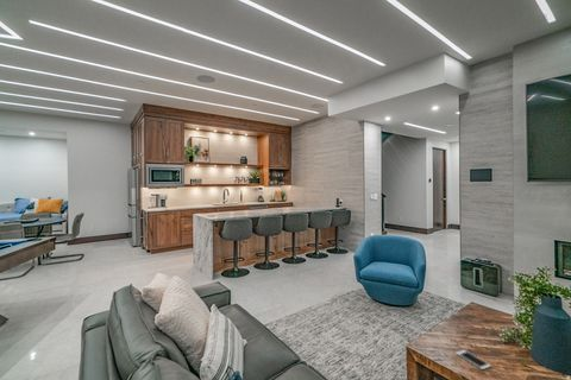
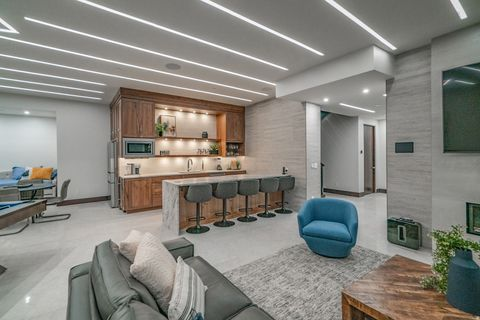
- cell phone (472, 359)
